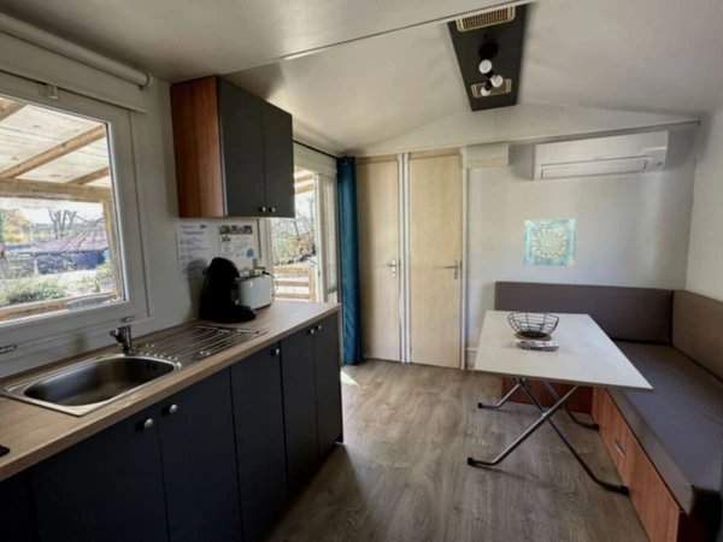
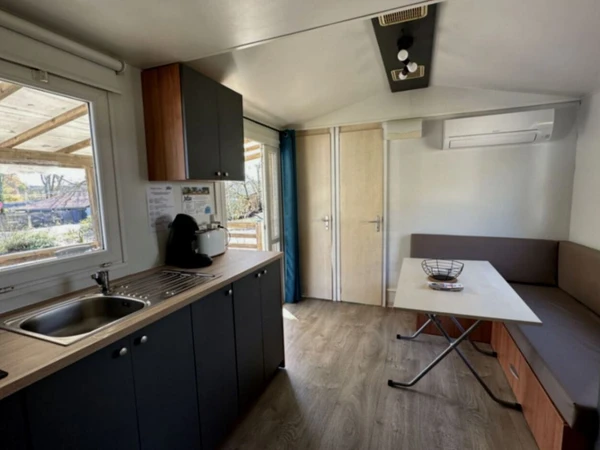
- wall art (548, 242)
